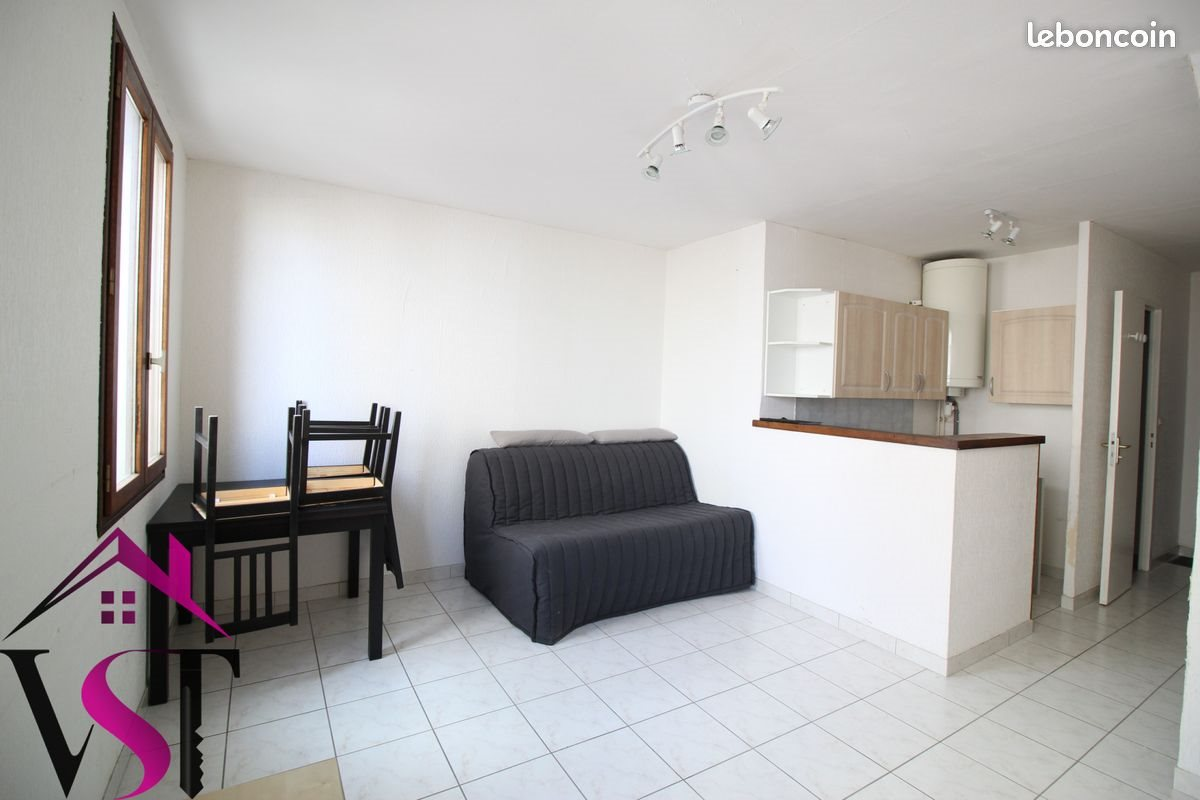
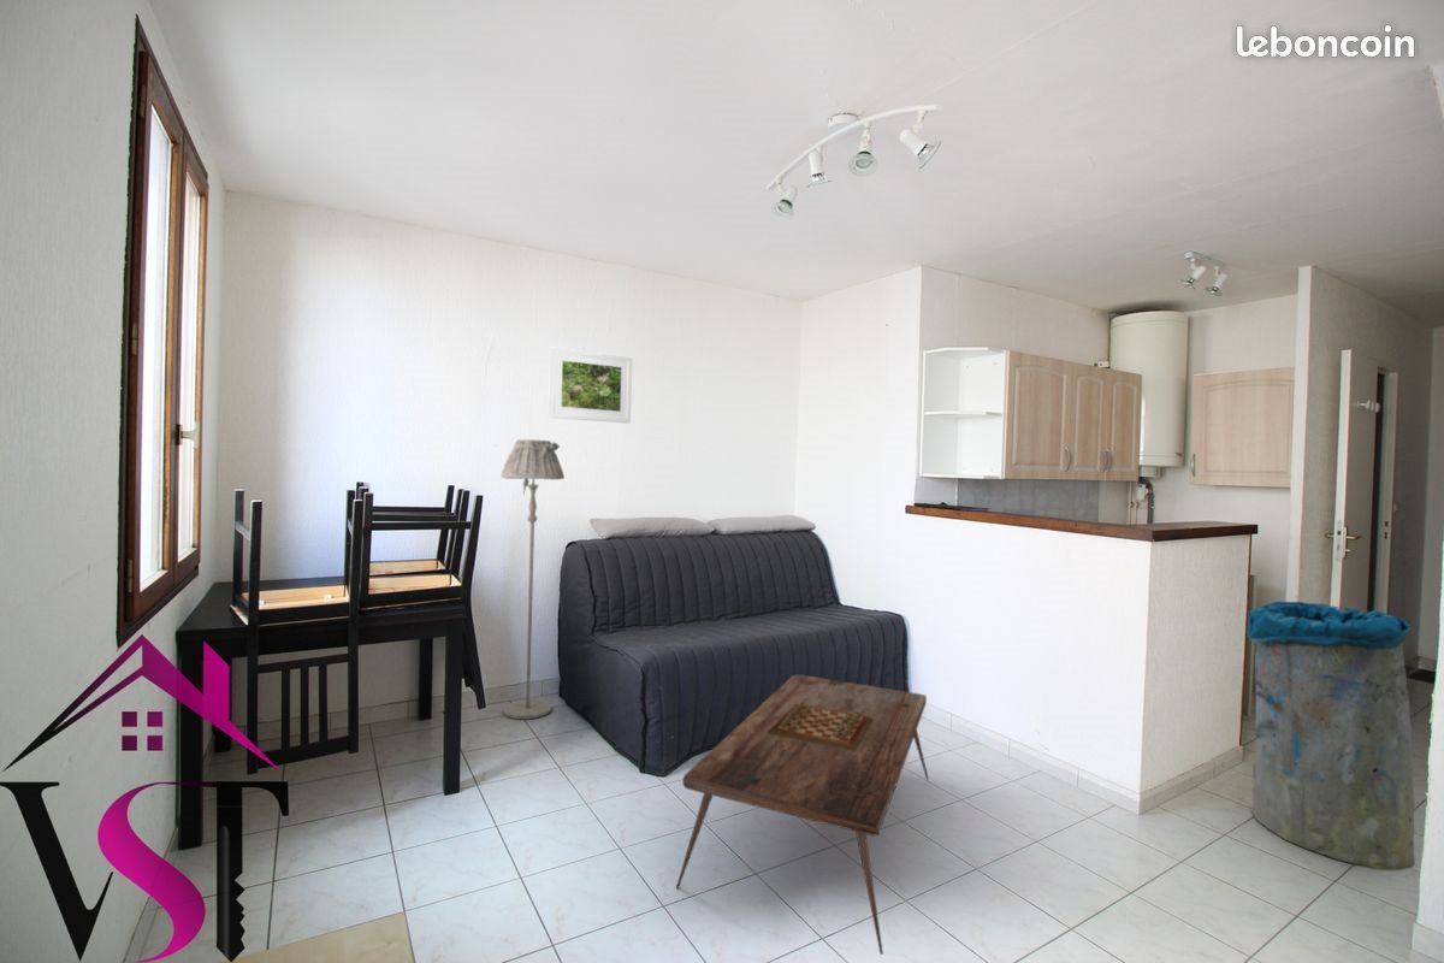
+ coffee table (823, 770)
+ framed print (591, 386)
+ floor lamp (529, 575)
+ trash can (1325, 719)
